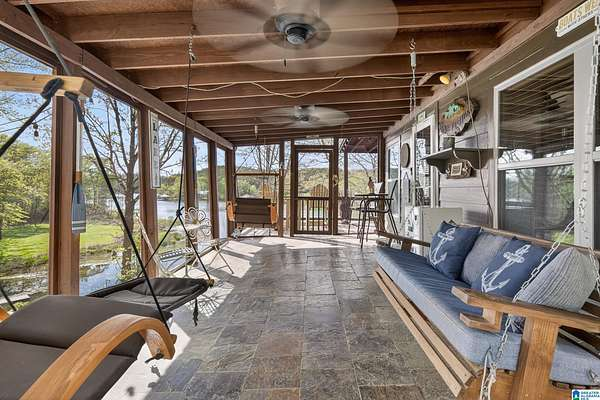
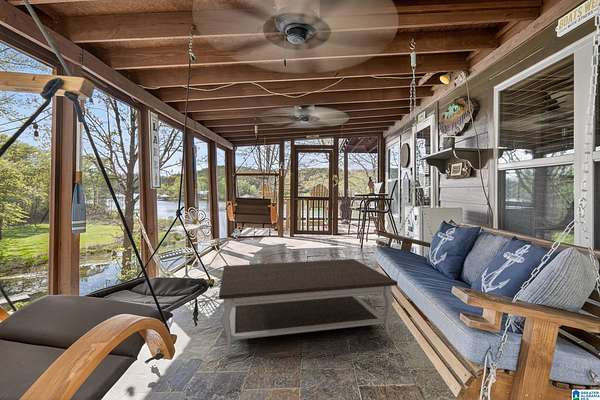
+ coffee table (301, 297)
